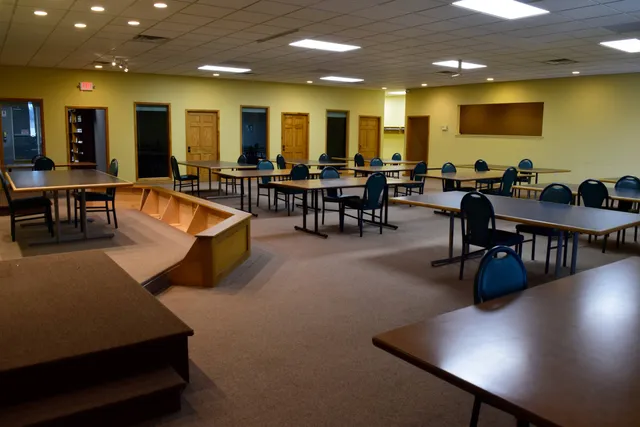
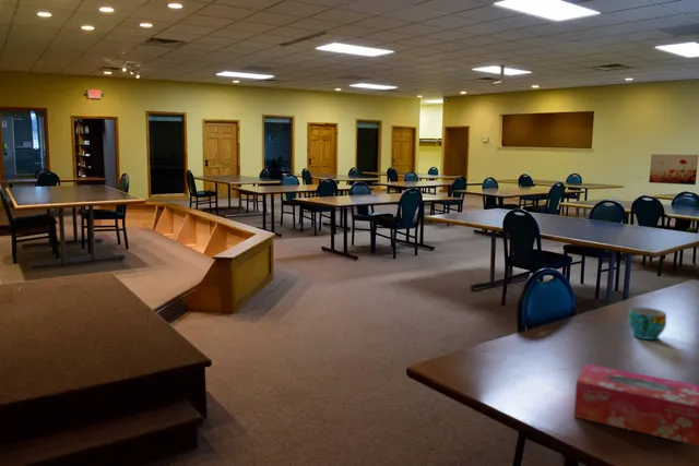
+ wall art (673, 169)
+ tissue box (638, 401)
+ cup (644, 323)
